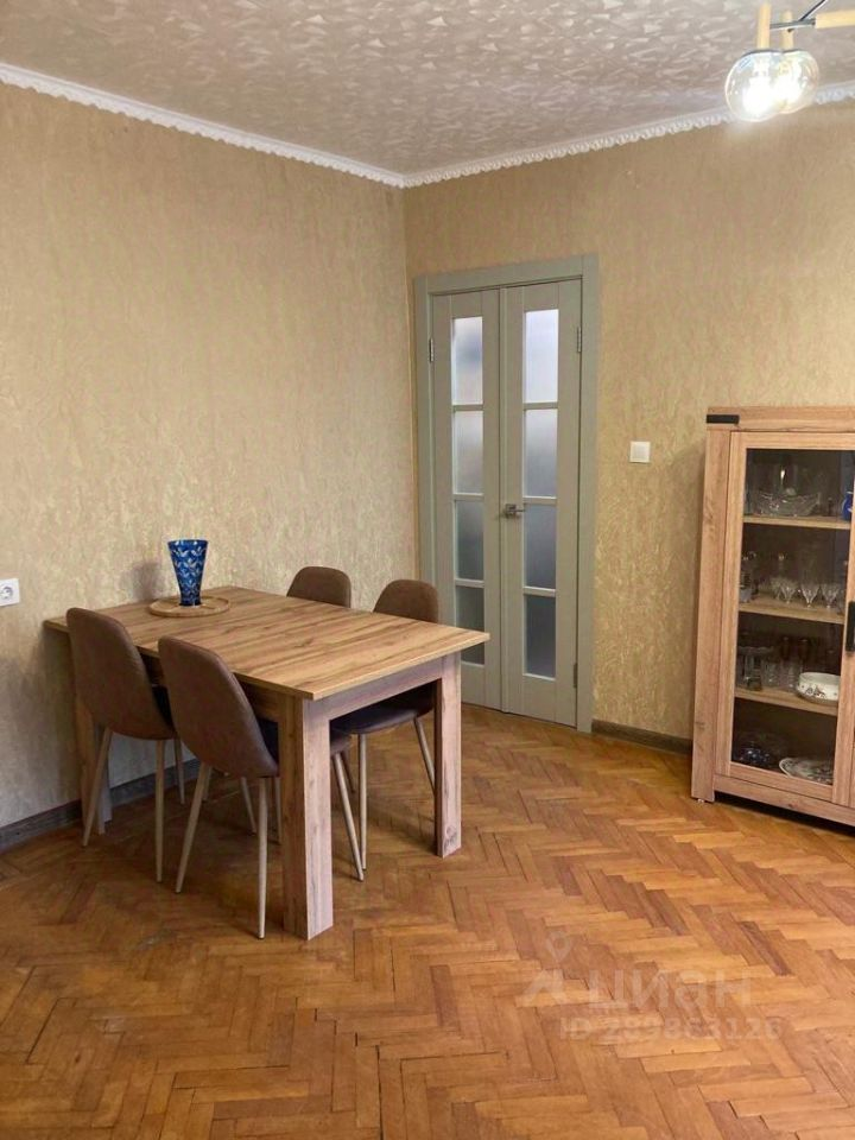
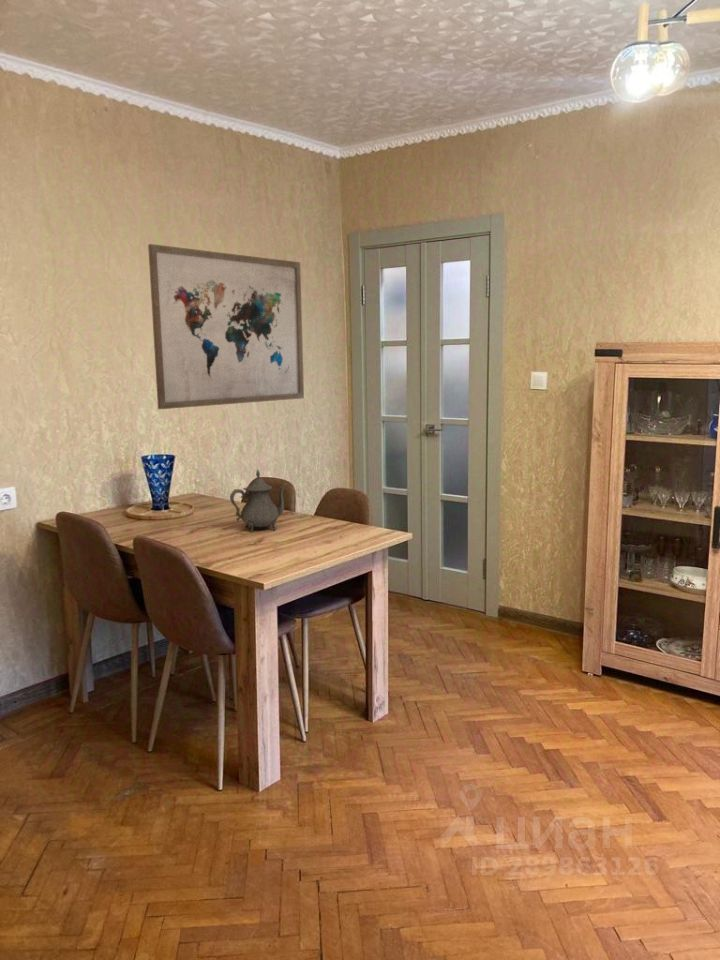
+ teapot (259, 499)
+ wall art (234, 329)
